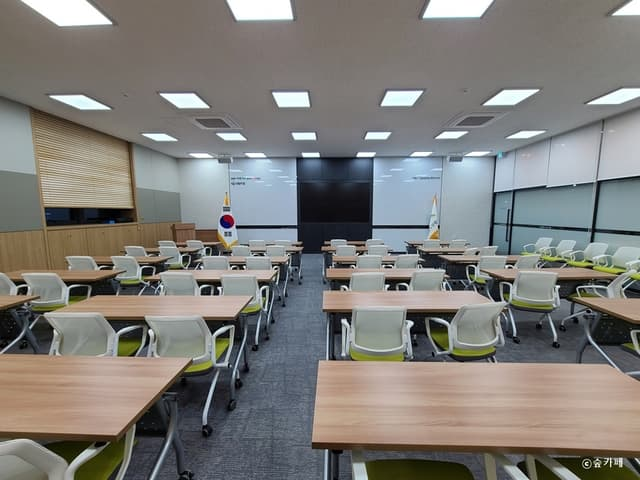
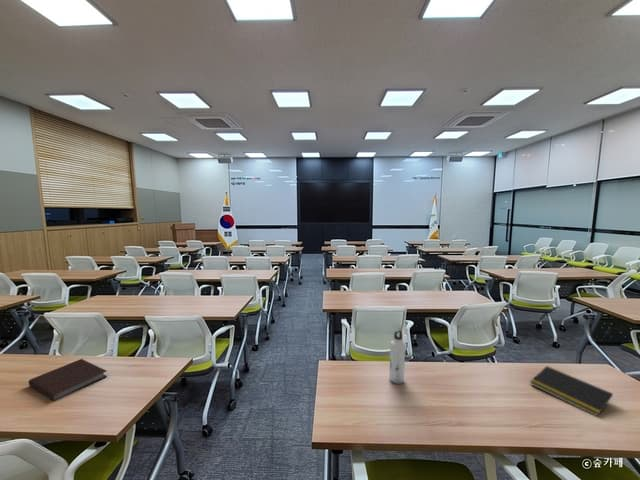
+ notepad (569, 388)
+ notebook (69, 378)
+ water bottle (397, 355)
